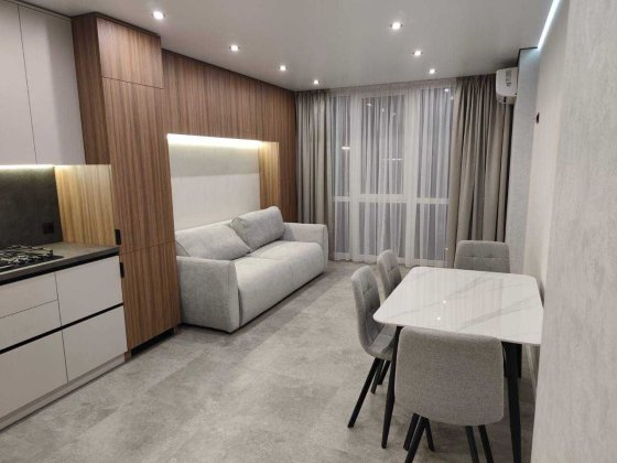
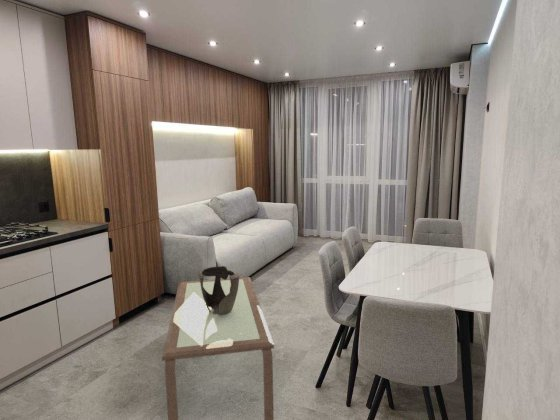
+ coffee table (218, 339)
+ decorative bowl (220, 290)
